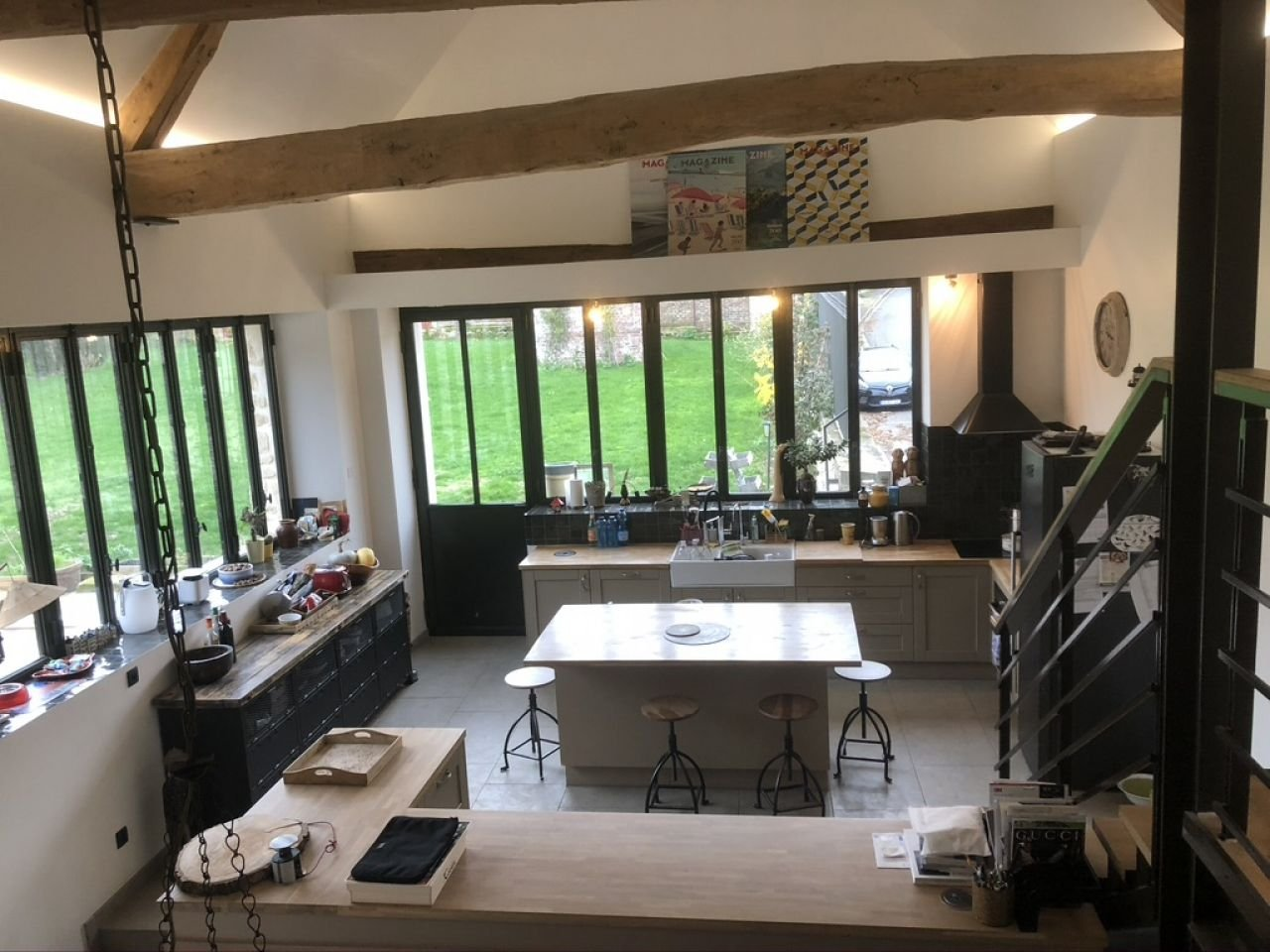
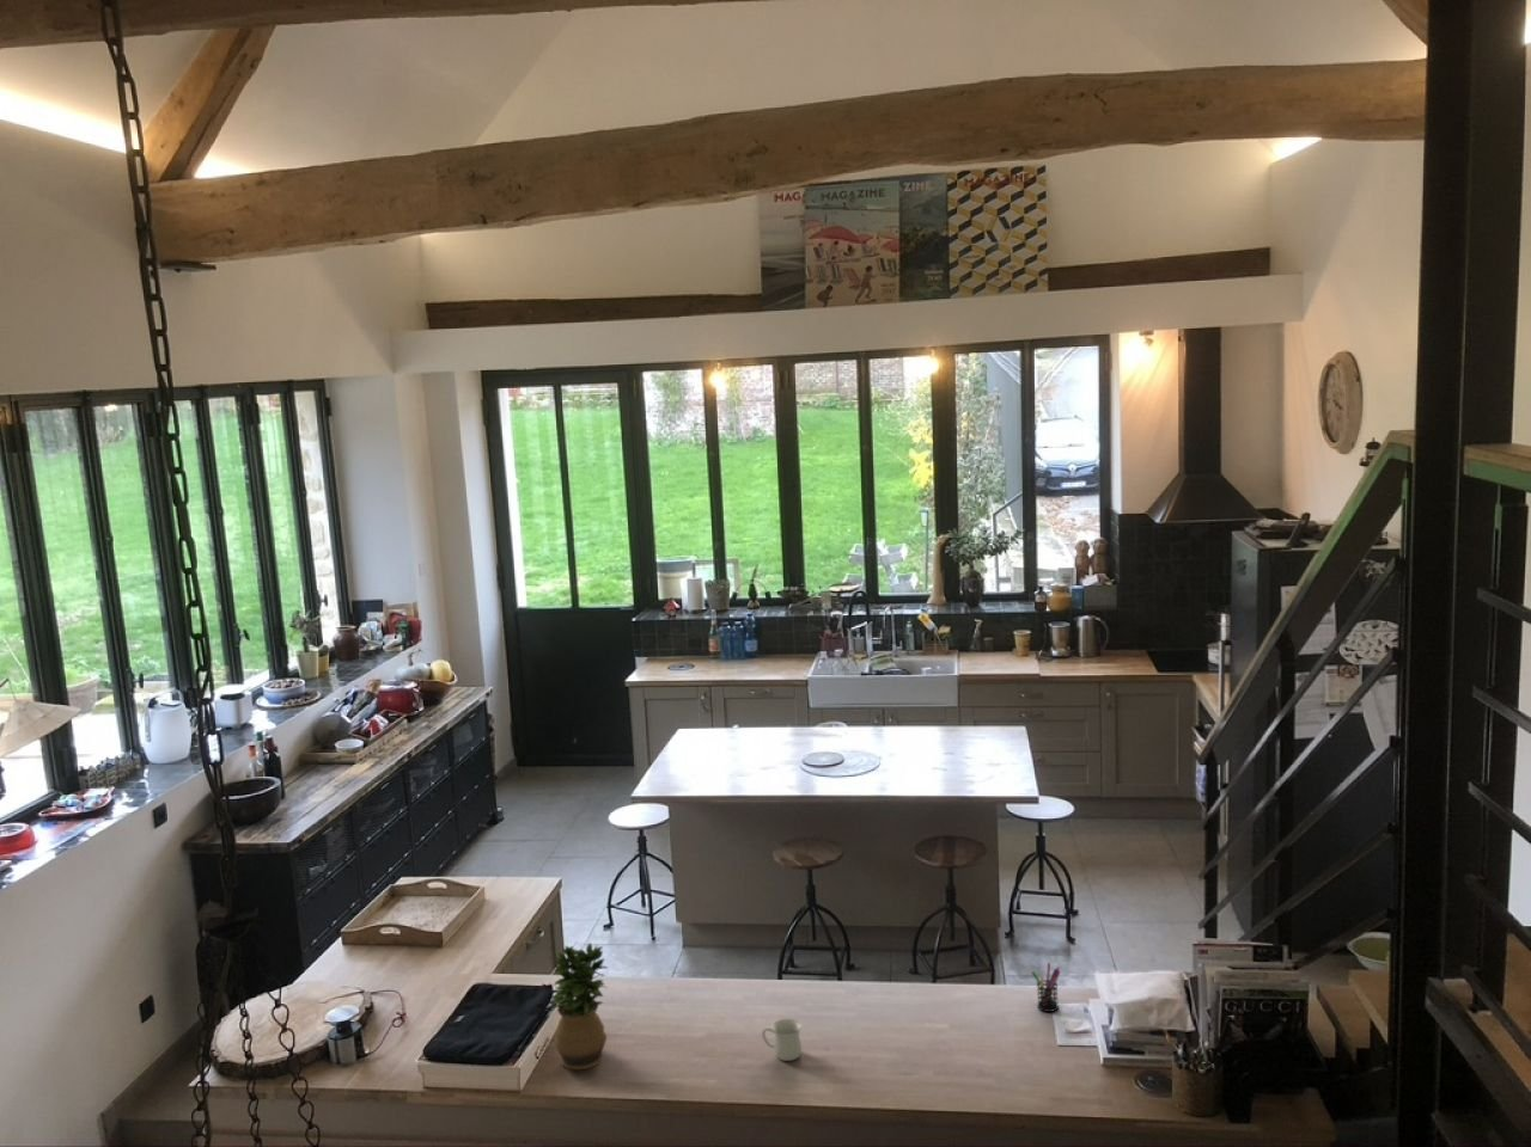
+ potted plant (583, 1000)
+ mug (781, 1040)
+ pen holder (1045, 986)
